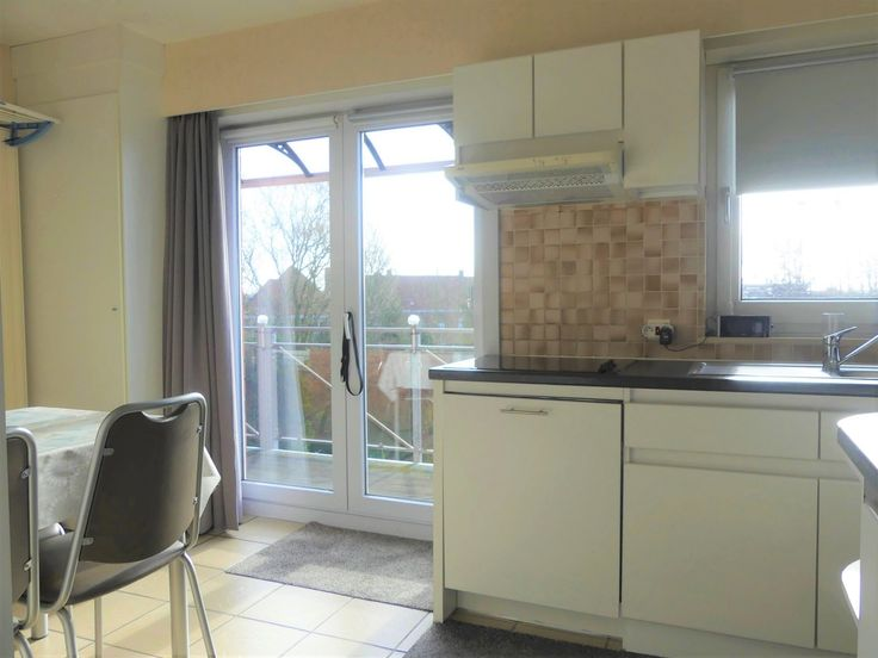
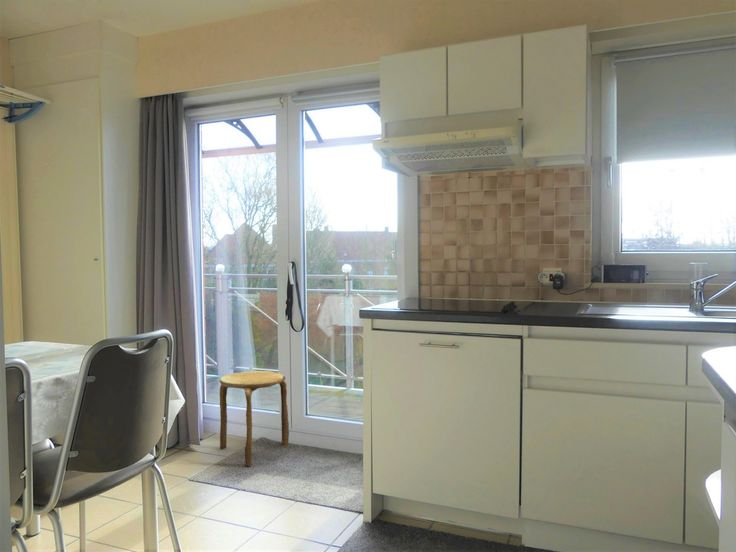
+ stool (250, 413)
